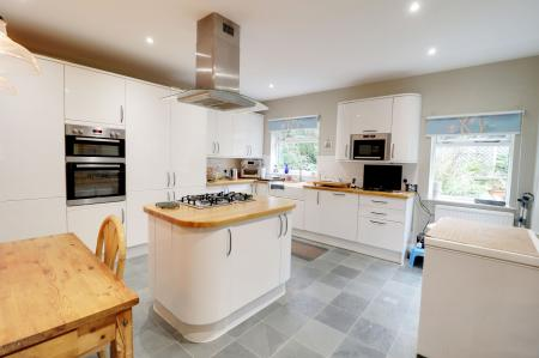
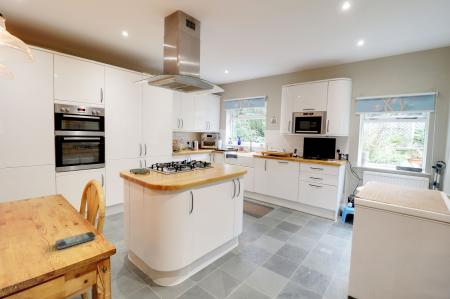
+ smartphone (76, 239)
